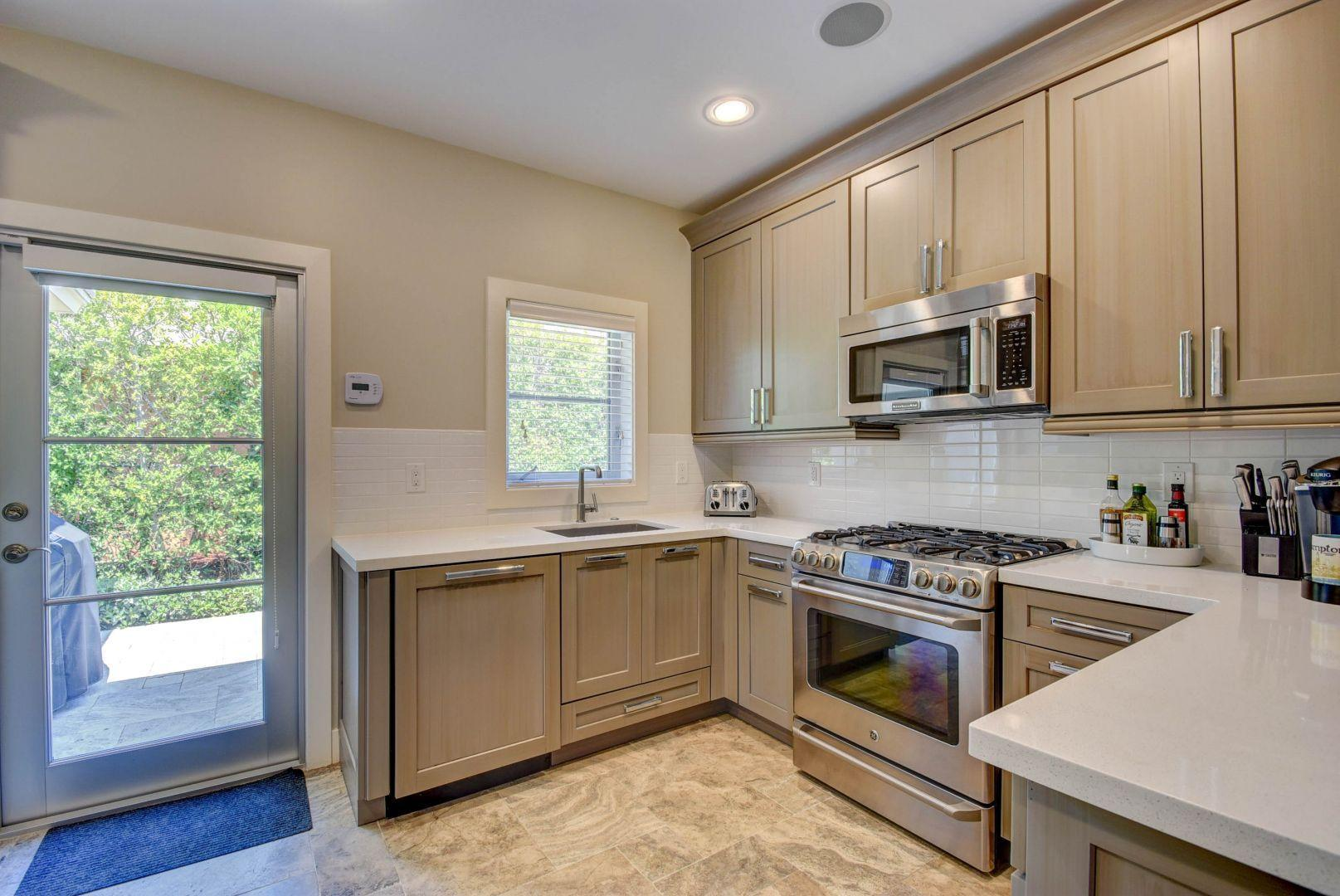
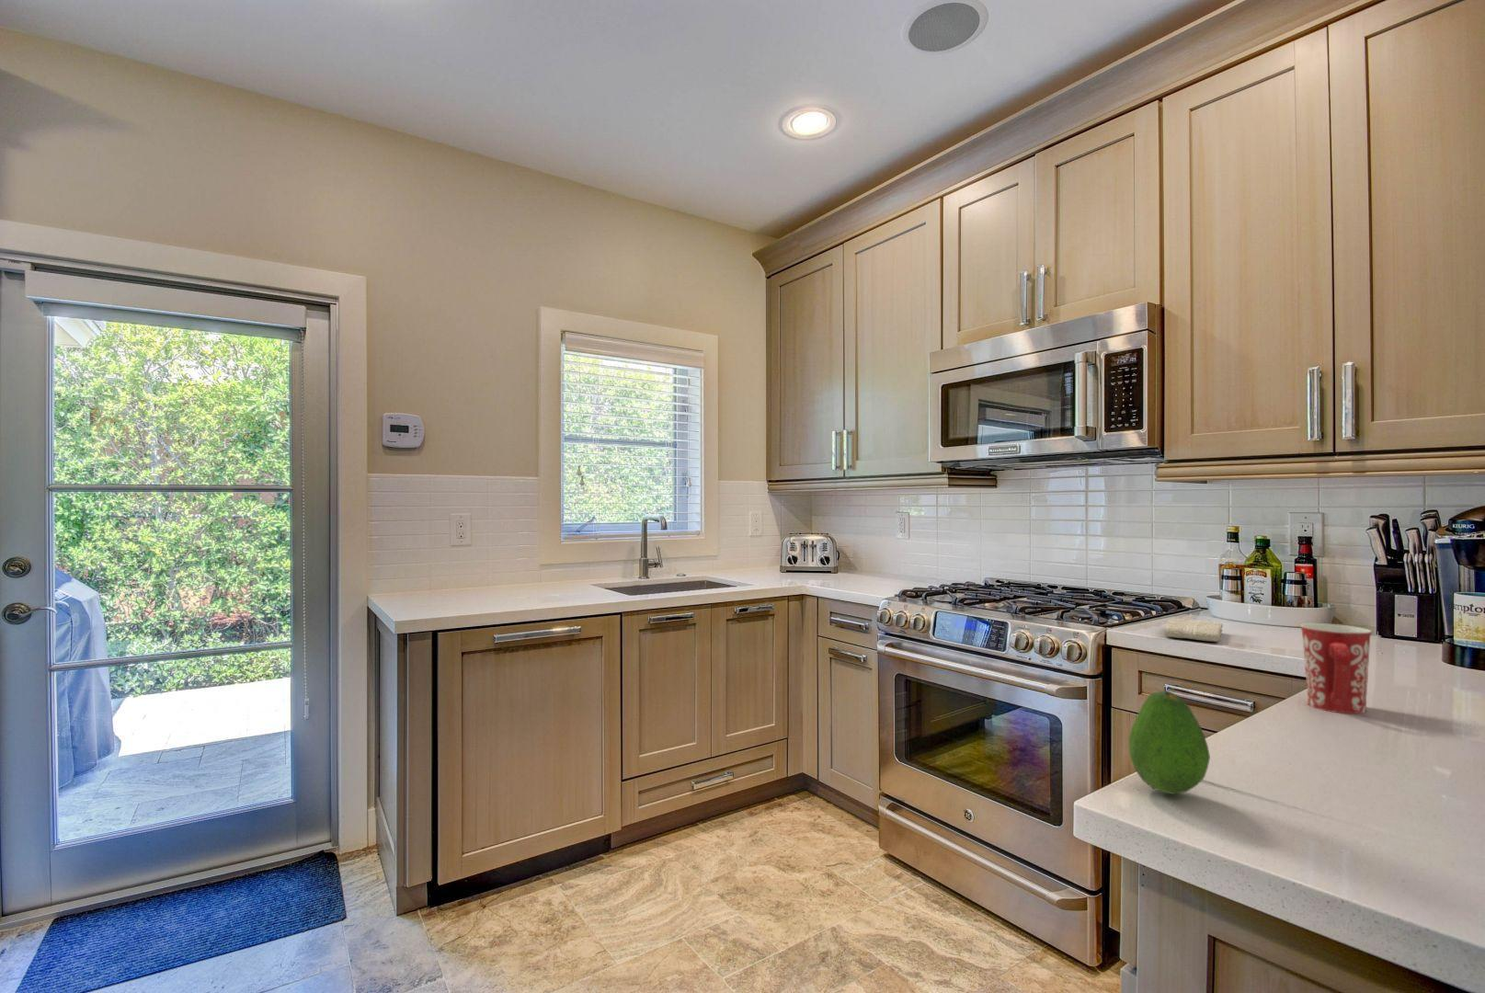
+ fruit (1168, 741)
+ washcloth (1194, 628)
+ mug (1336, 670)
